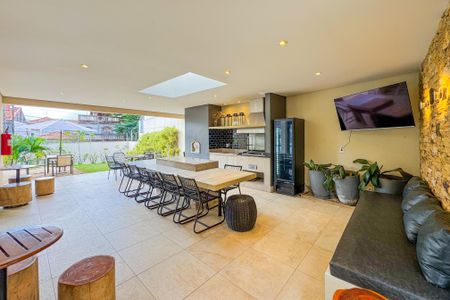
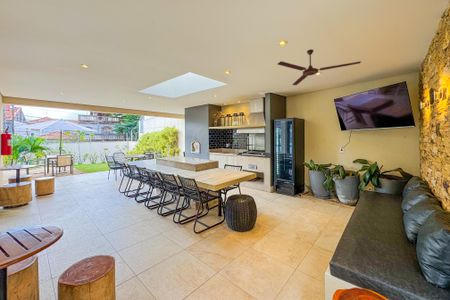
+ ceiling fan (320, 68)
